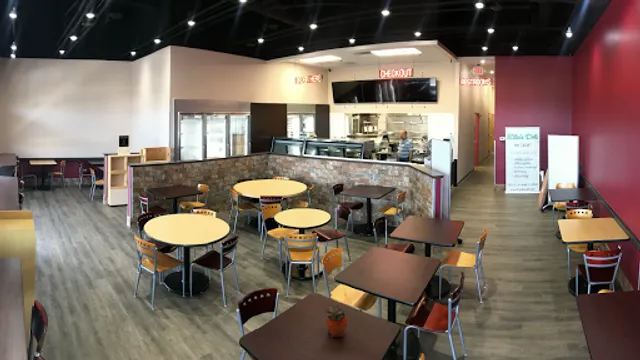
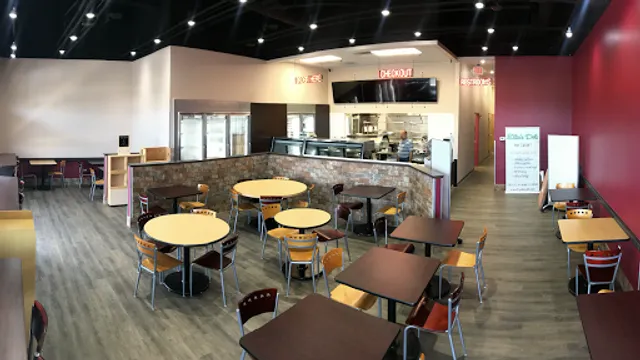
- succulent planter (335, 318)
